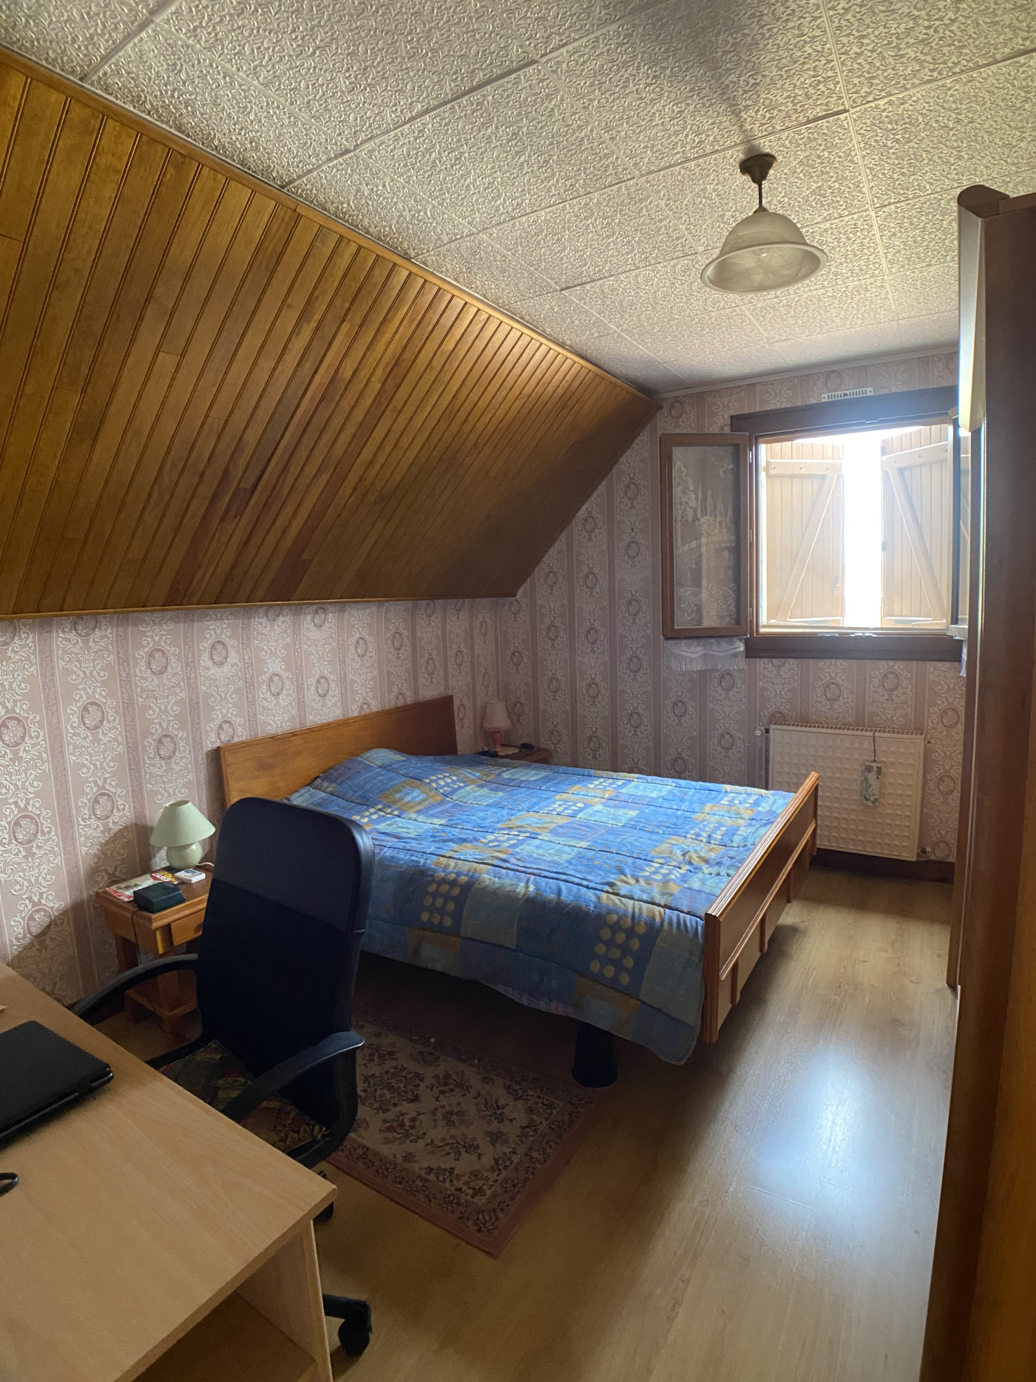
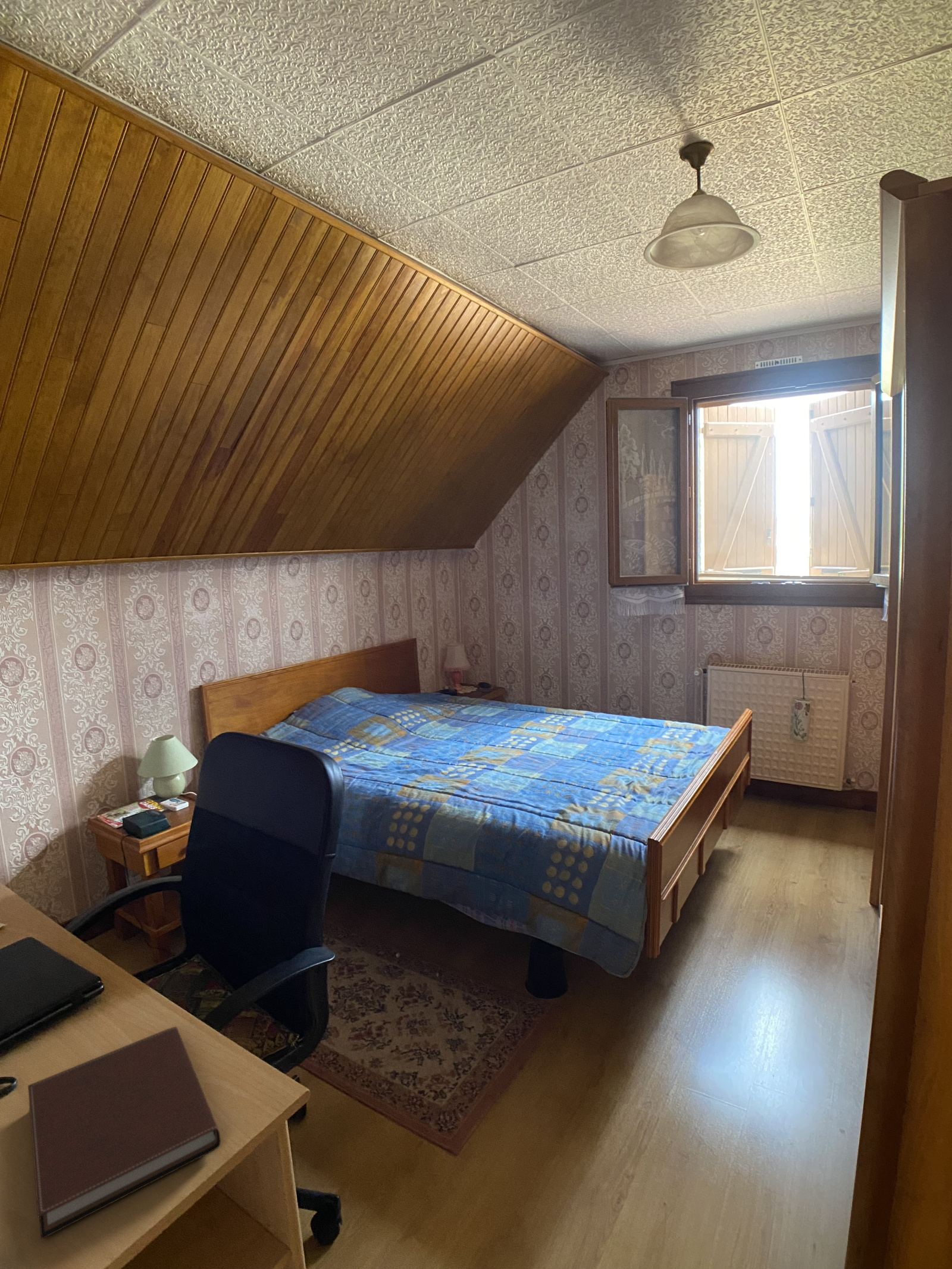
+ notebook (120, 1114)
